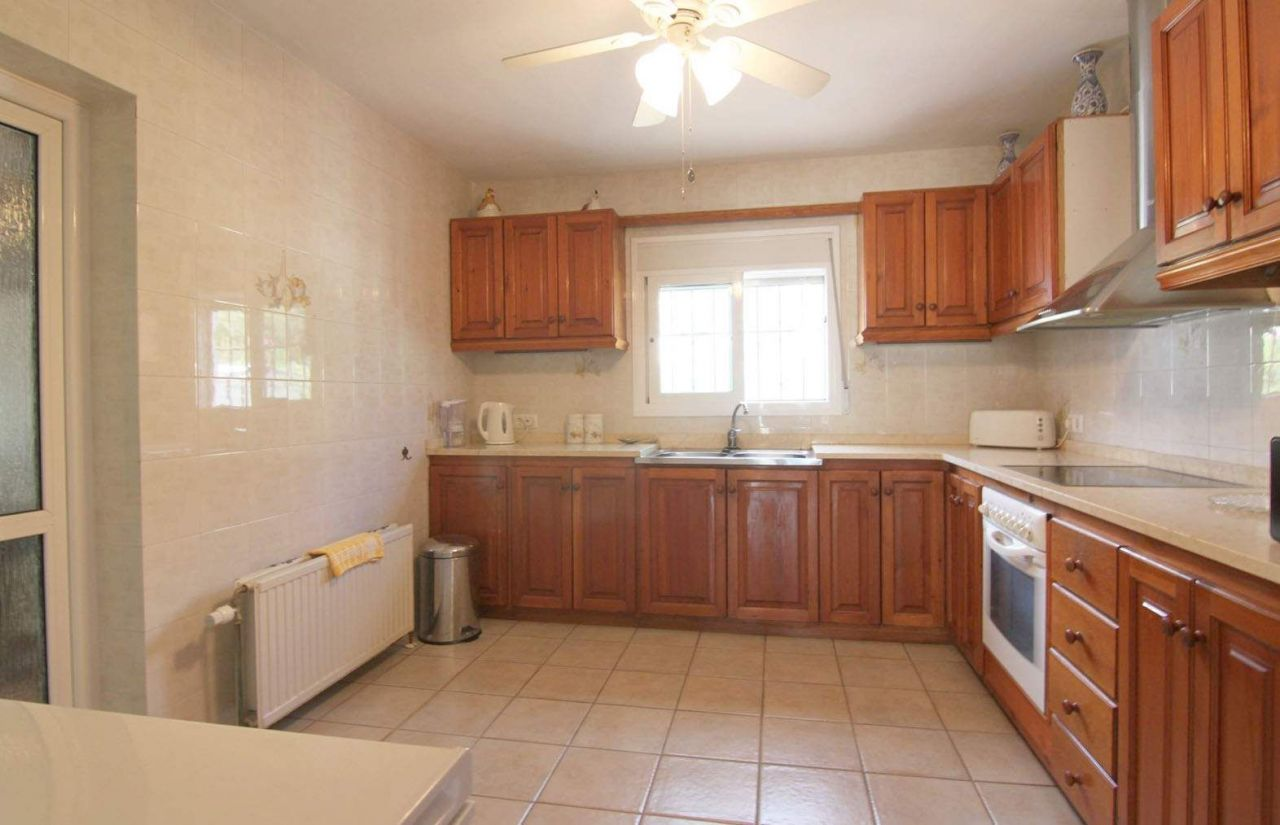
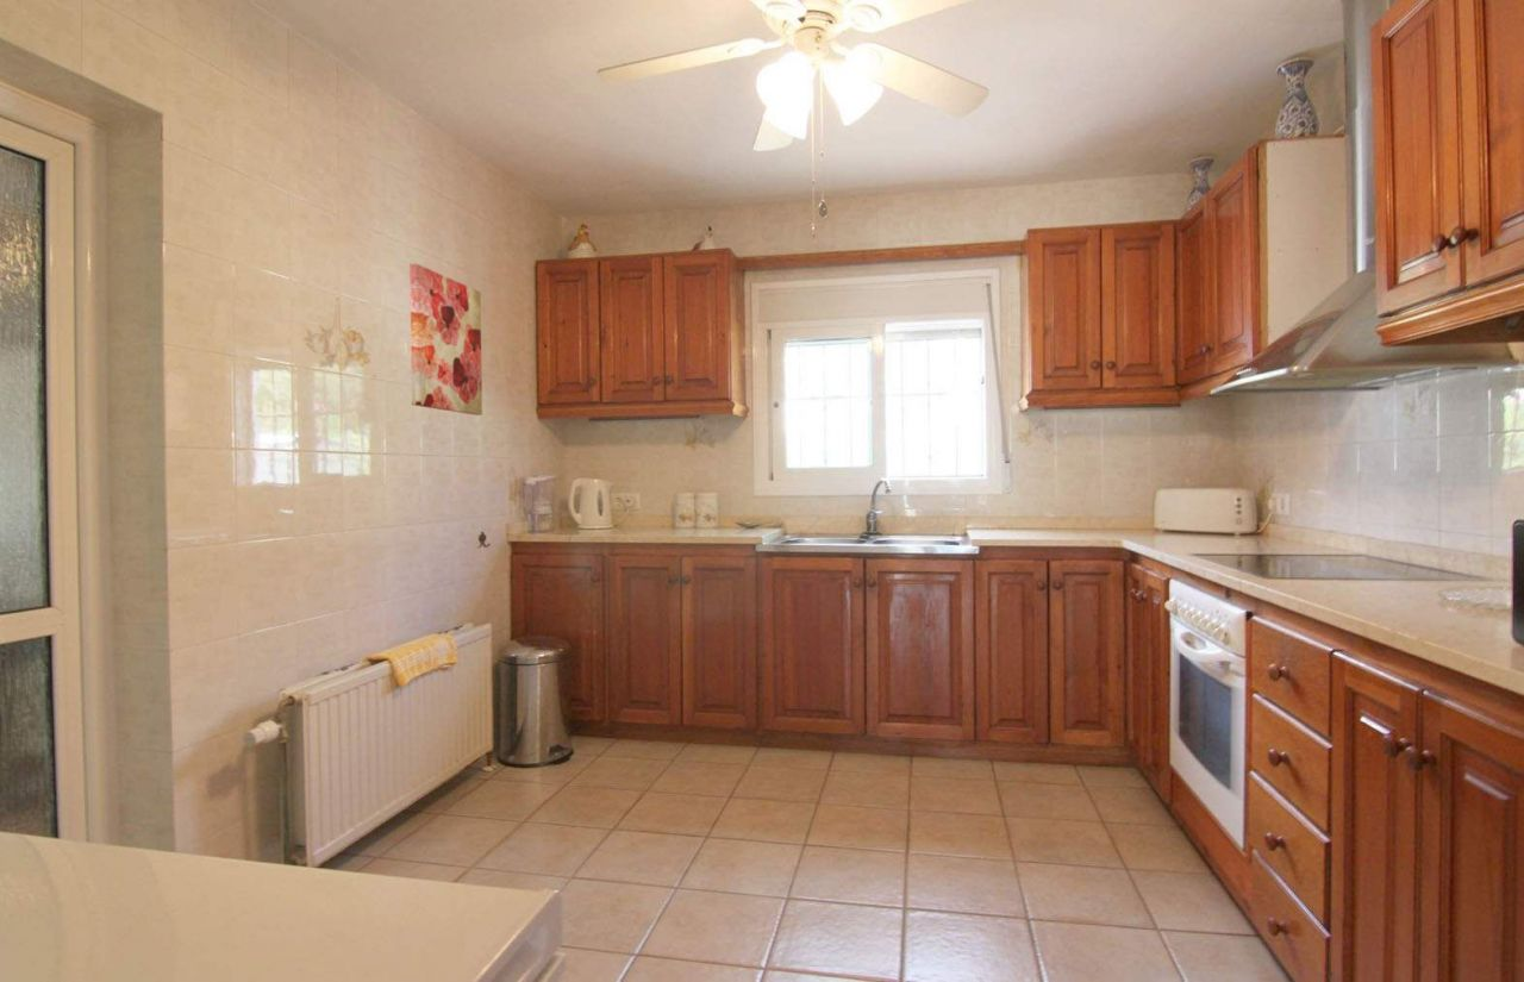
+ wall art (448, 344)
